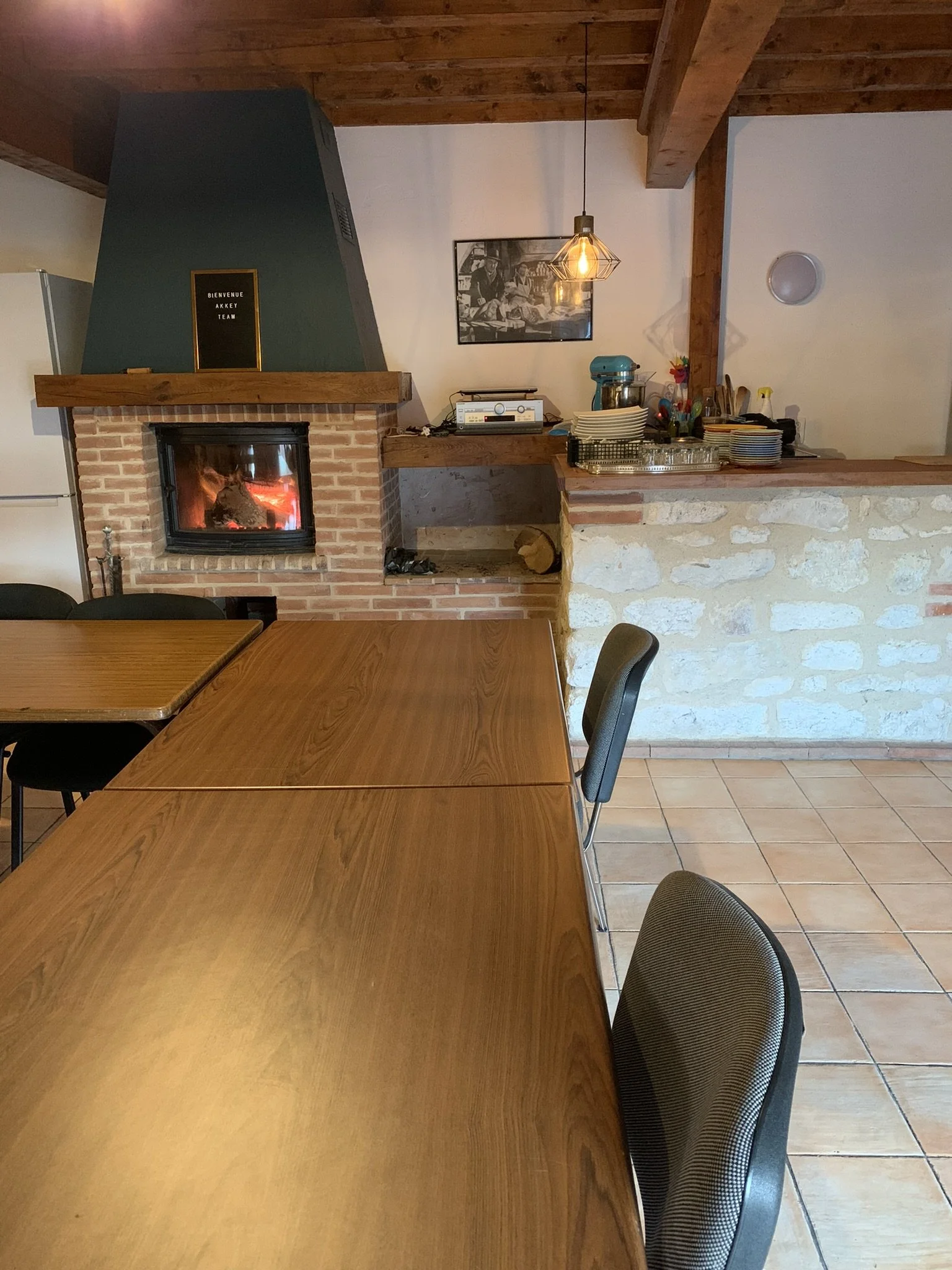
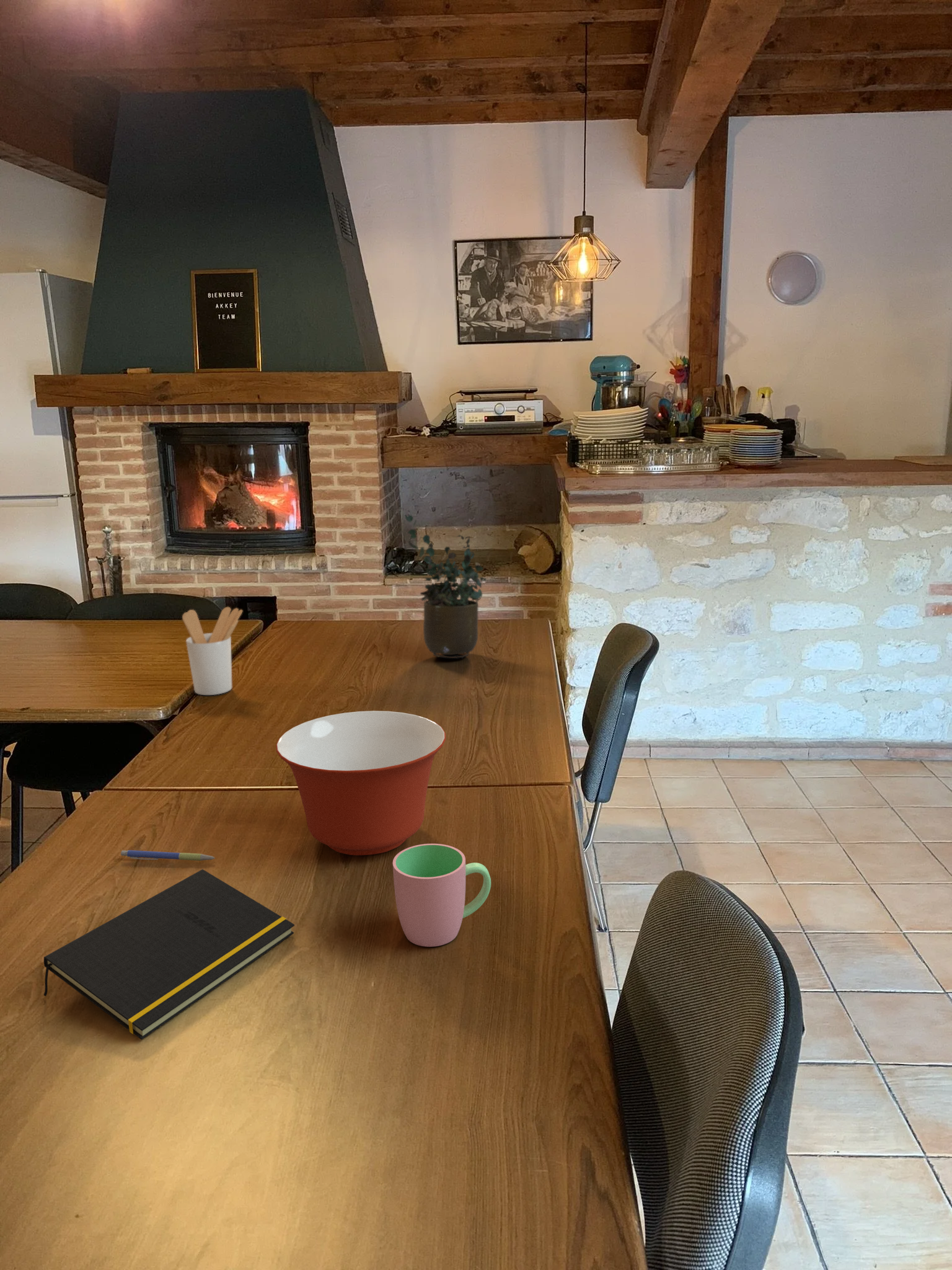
+ mixing bowl (364, 788)
+ cup (443, 895)
+ potted plant (447, 587)
+ pen (168, 855)
+ notepad (175, 944)
+ utensil holder (218, 649)
